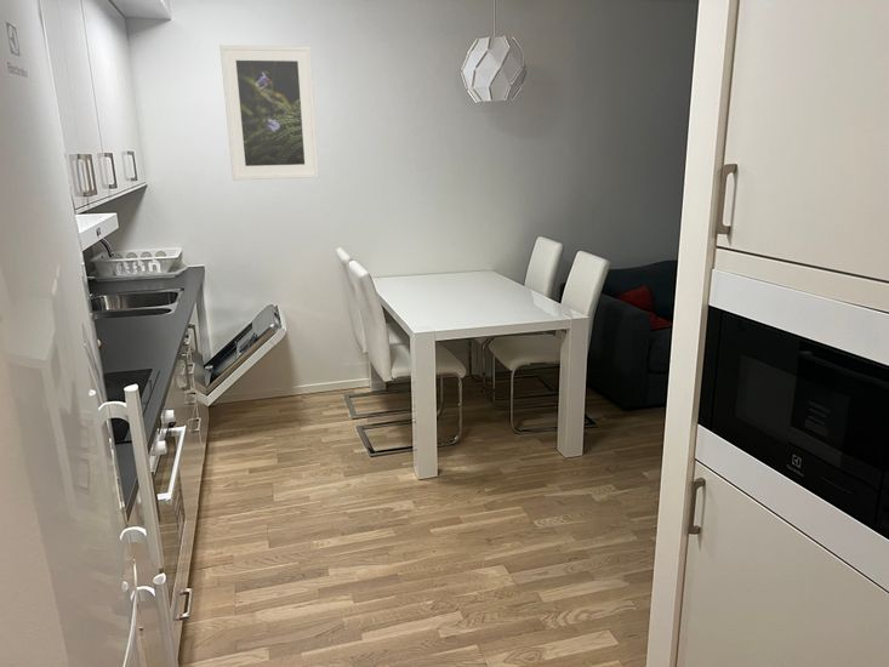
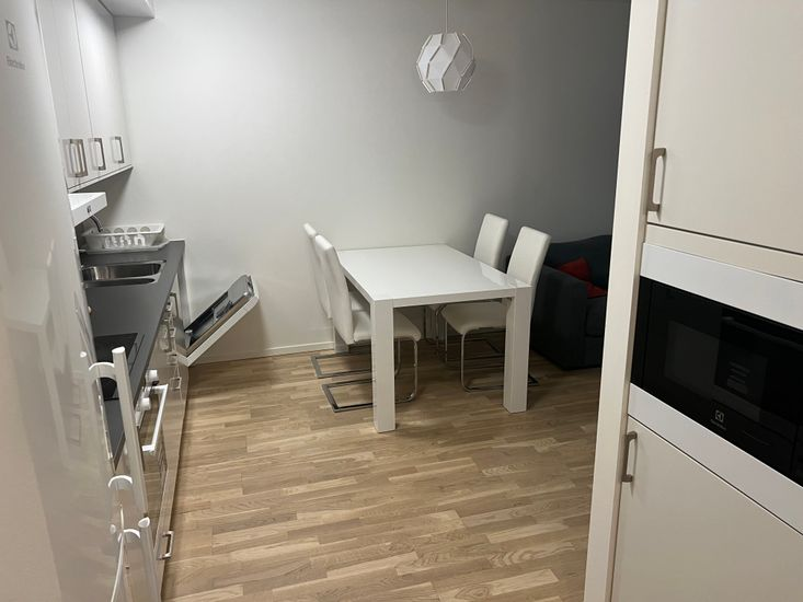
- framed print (270, 114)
